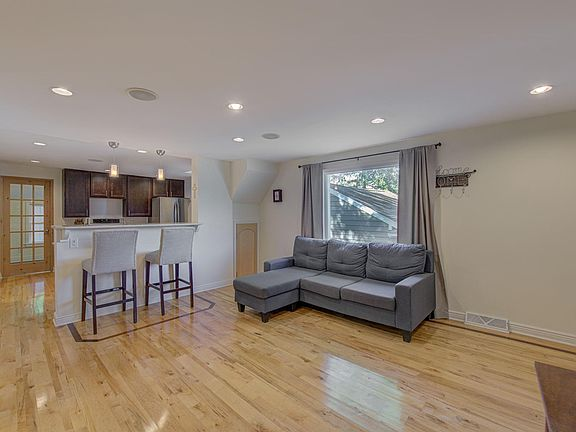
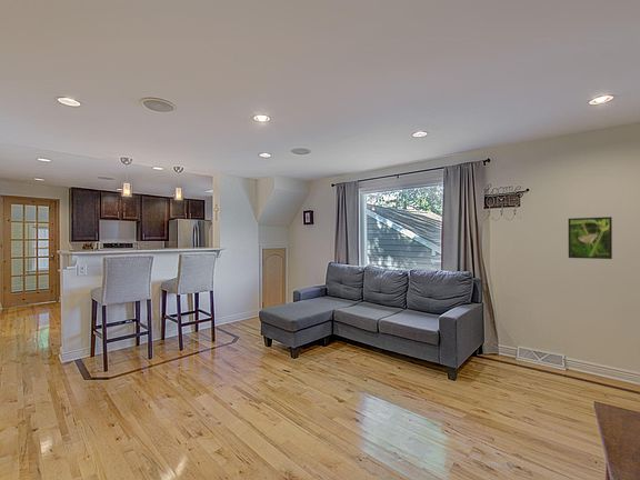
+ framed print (589, 238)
